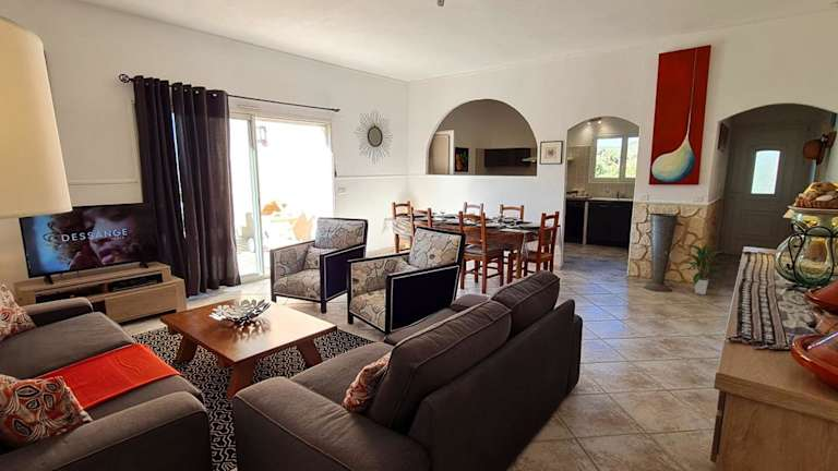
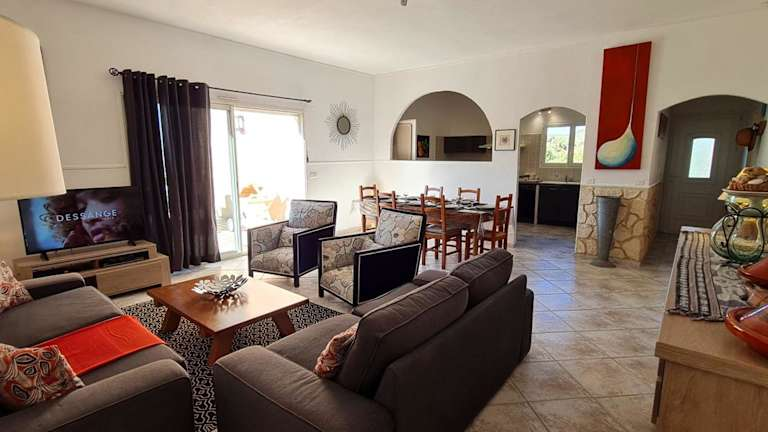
- indoor plant (702, 266)
